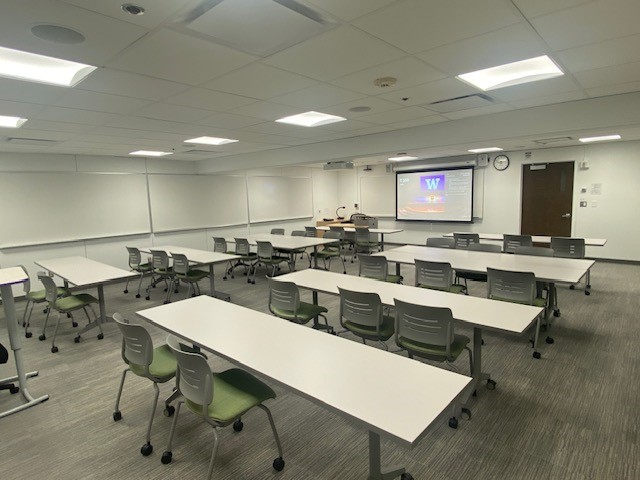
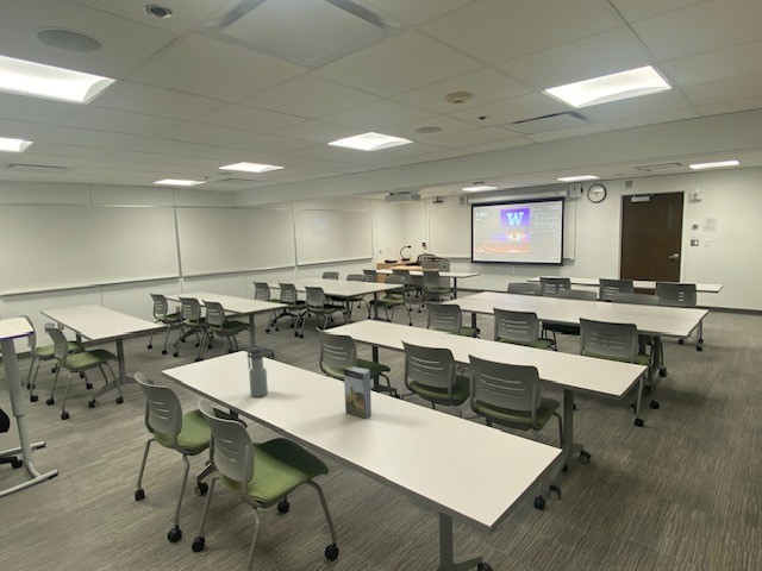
+ book (356, 390)
+ water bottle (257, 371)
